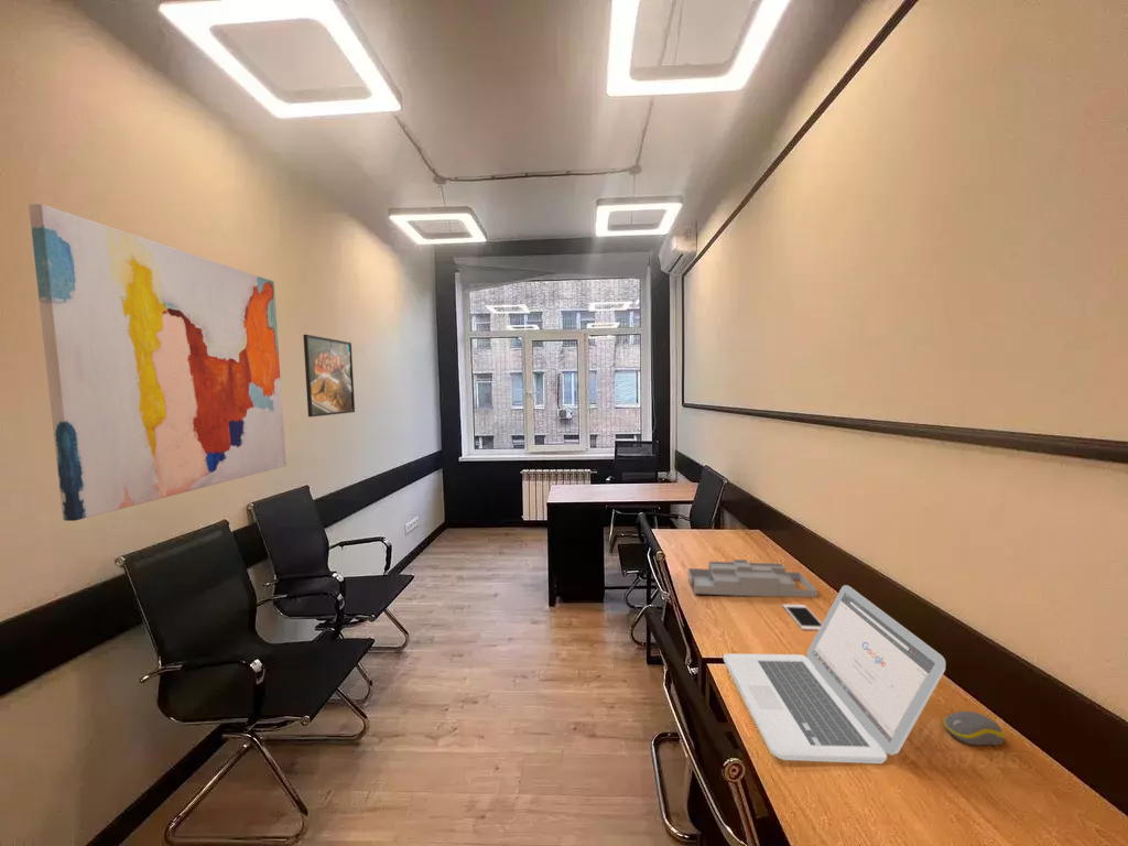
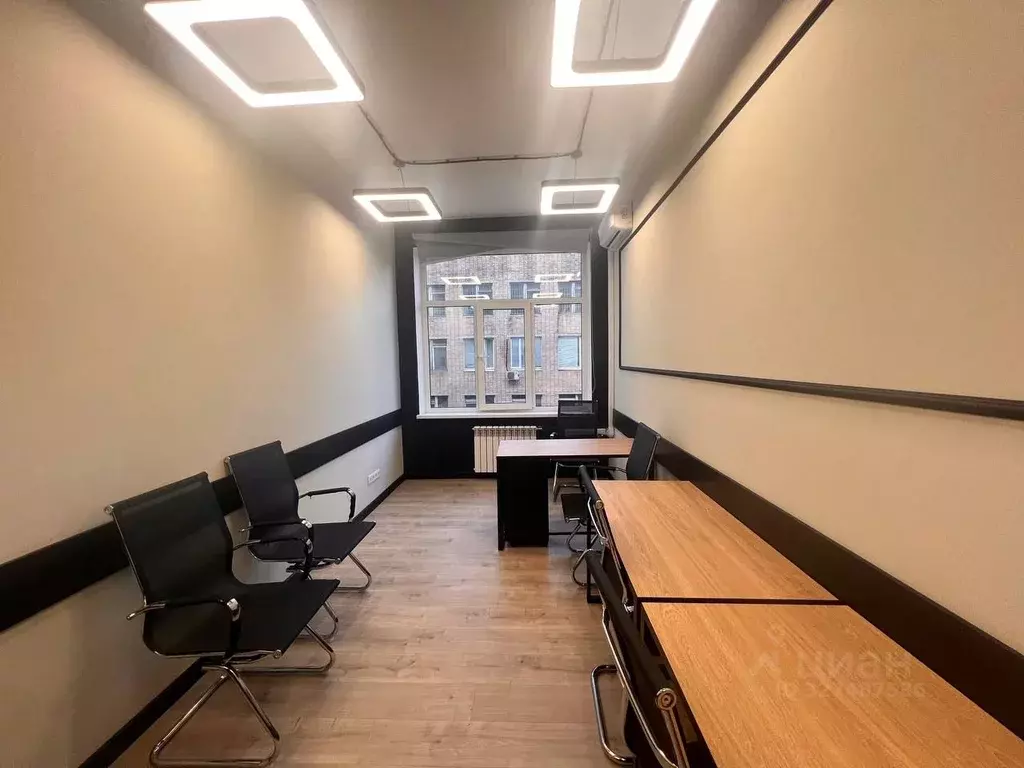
- desk organizer (748, 576)
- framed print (330, 377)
- computer mouse (974, 725)
- wall art (194, 371)
- laptop (814, 660)
- cell phone (803, 616)
